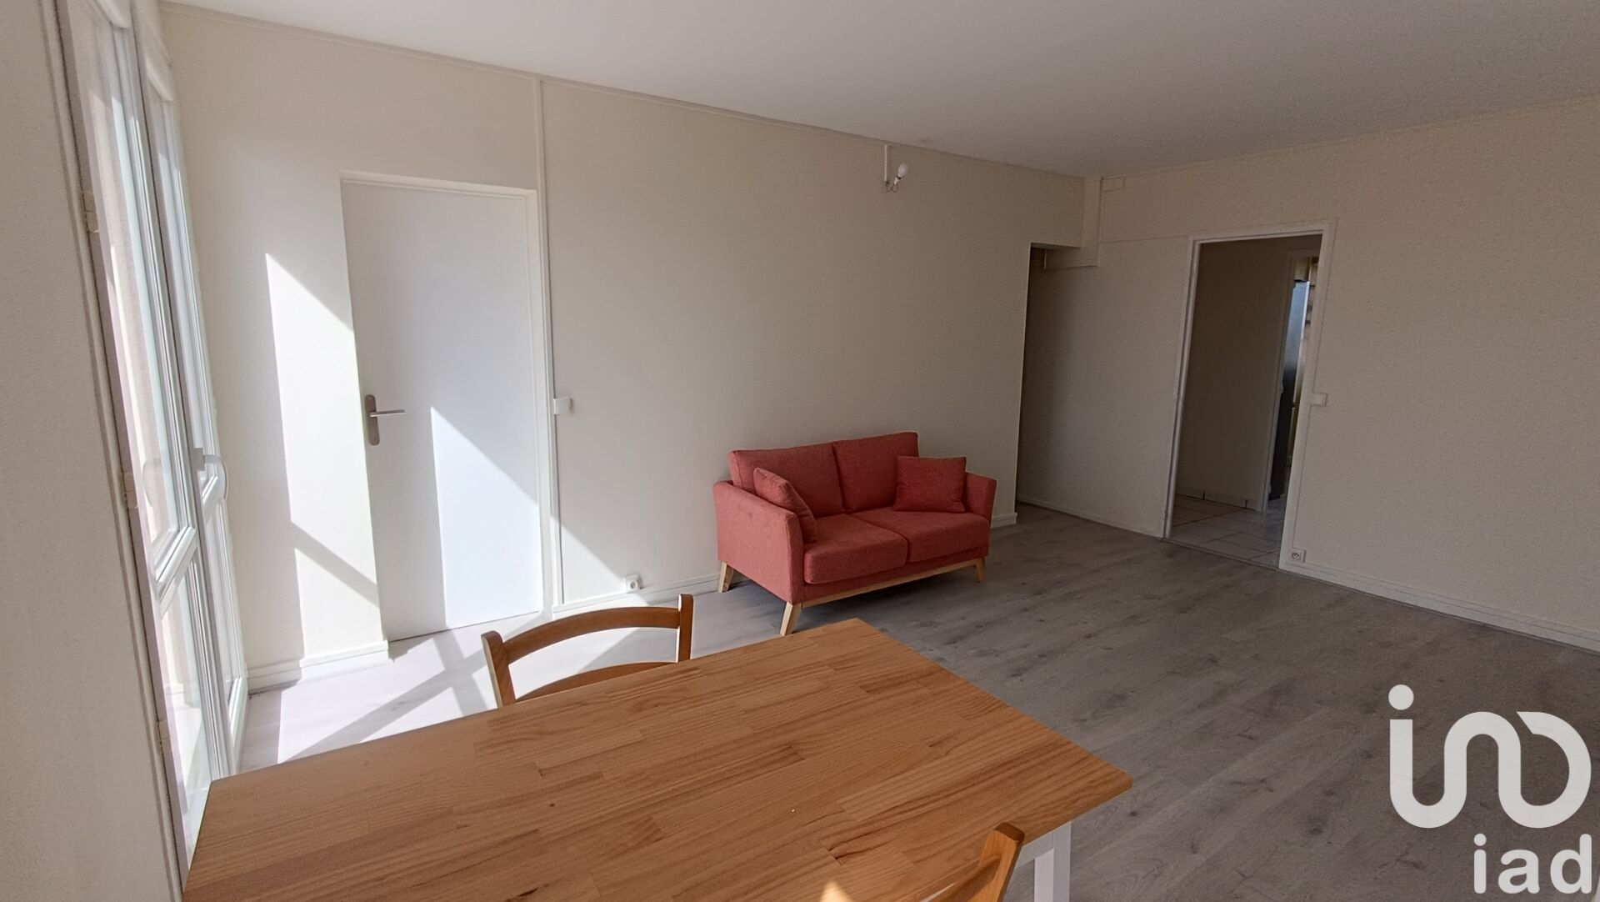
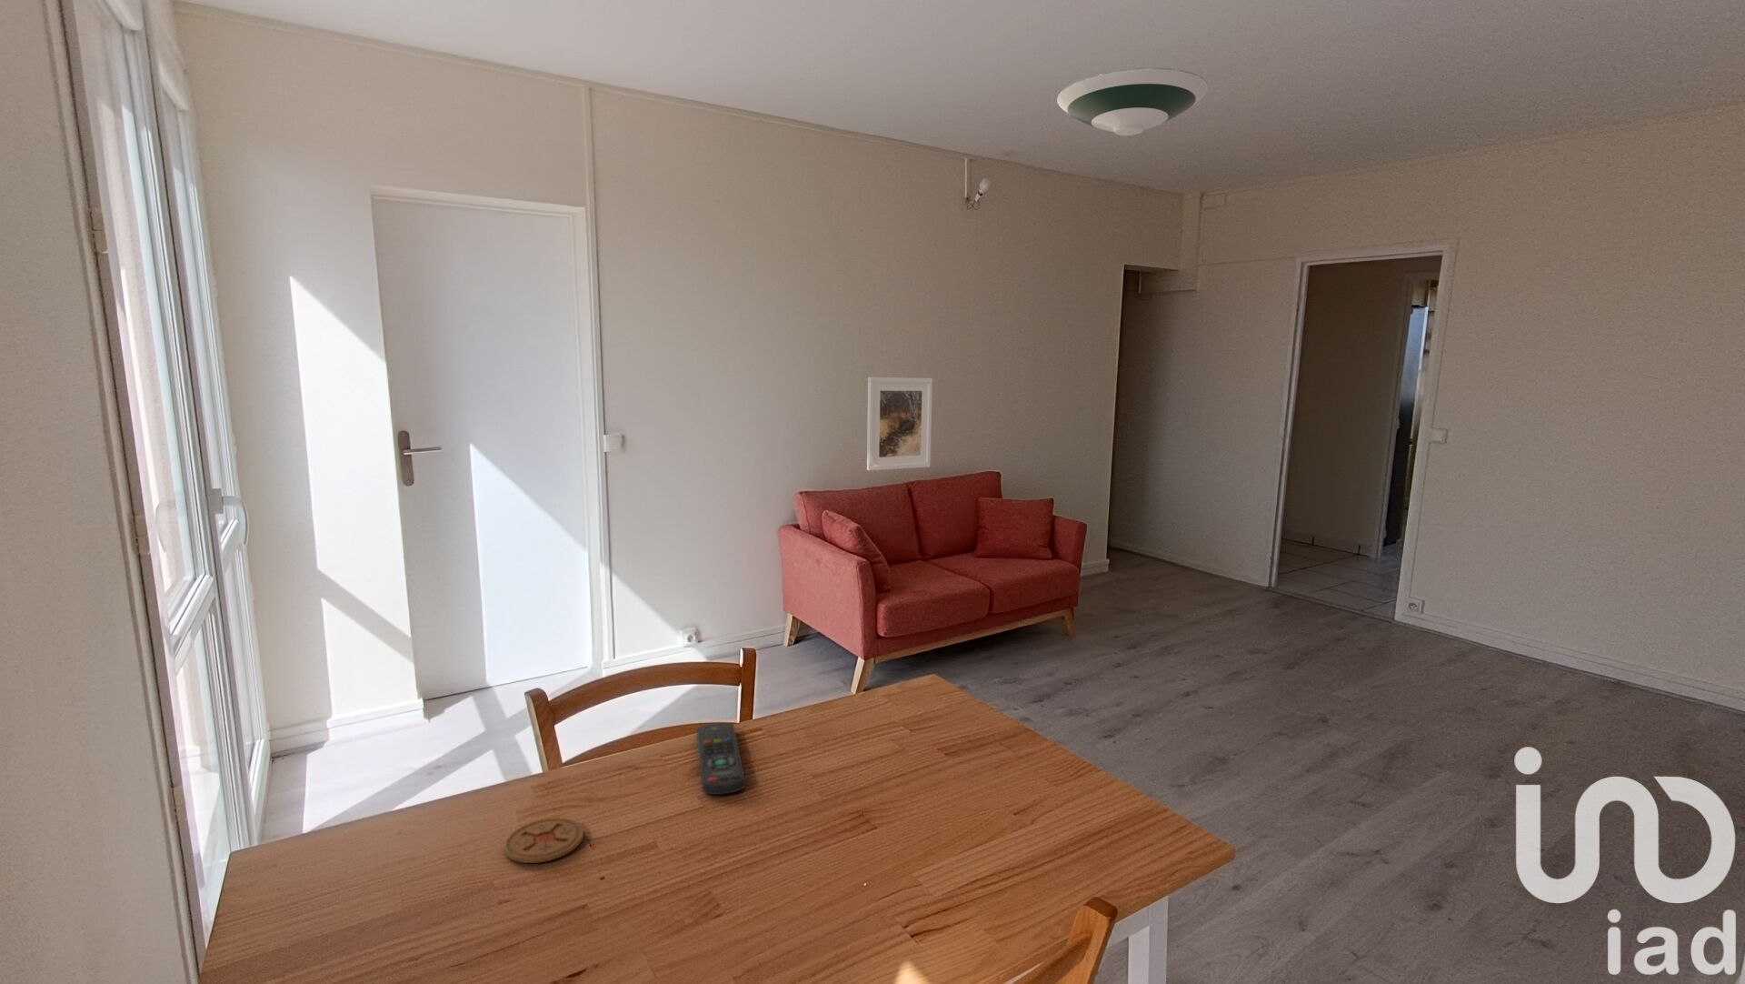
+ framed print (900, 423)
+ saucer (1129, 114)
+ coaster (544, 839)
+ remote control (719, 755)
